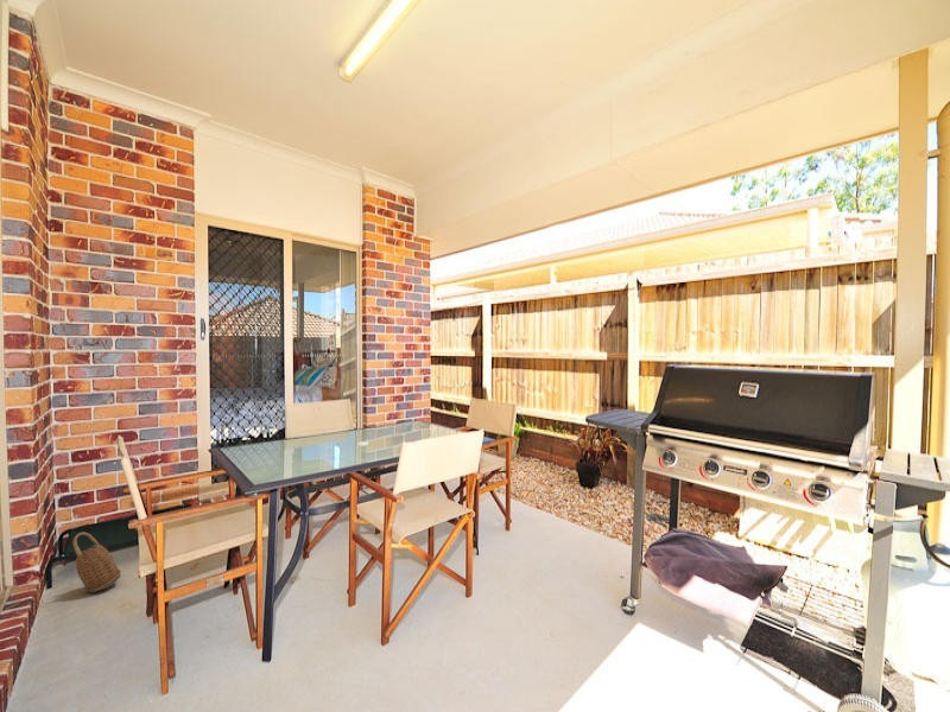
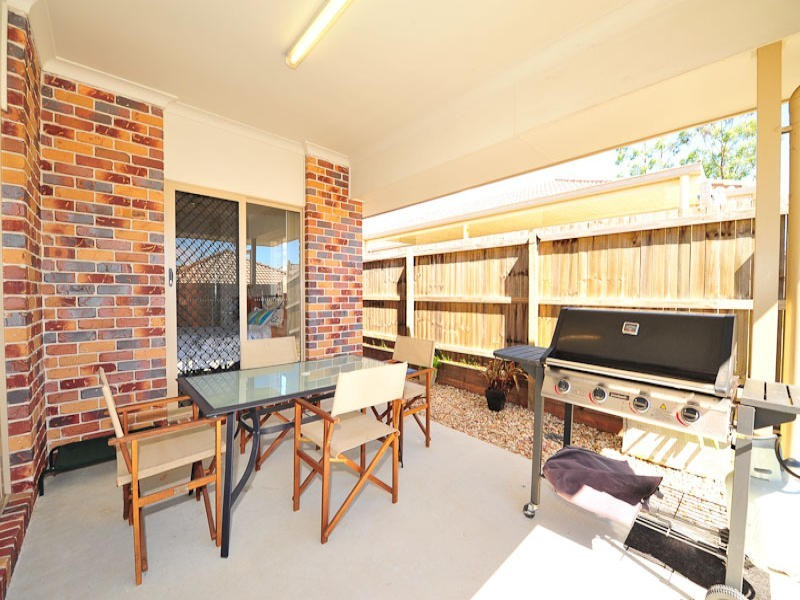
- basket (100, 559)
